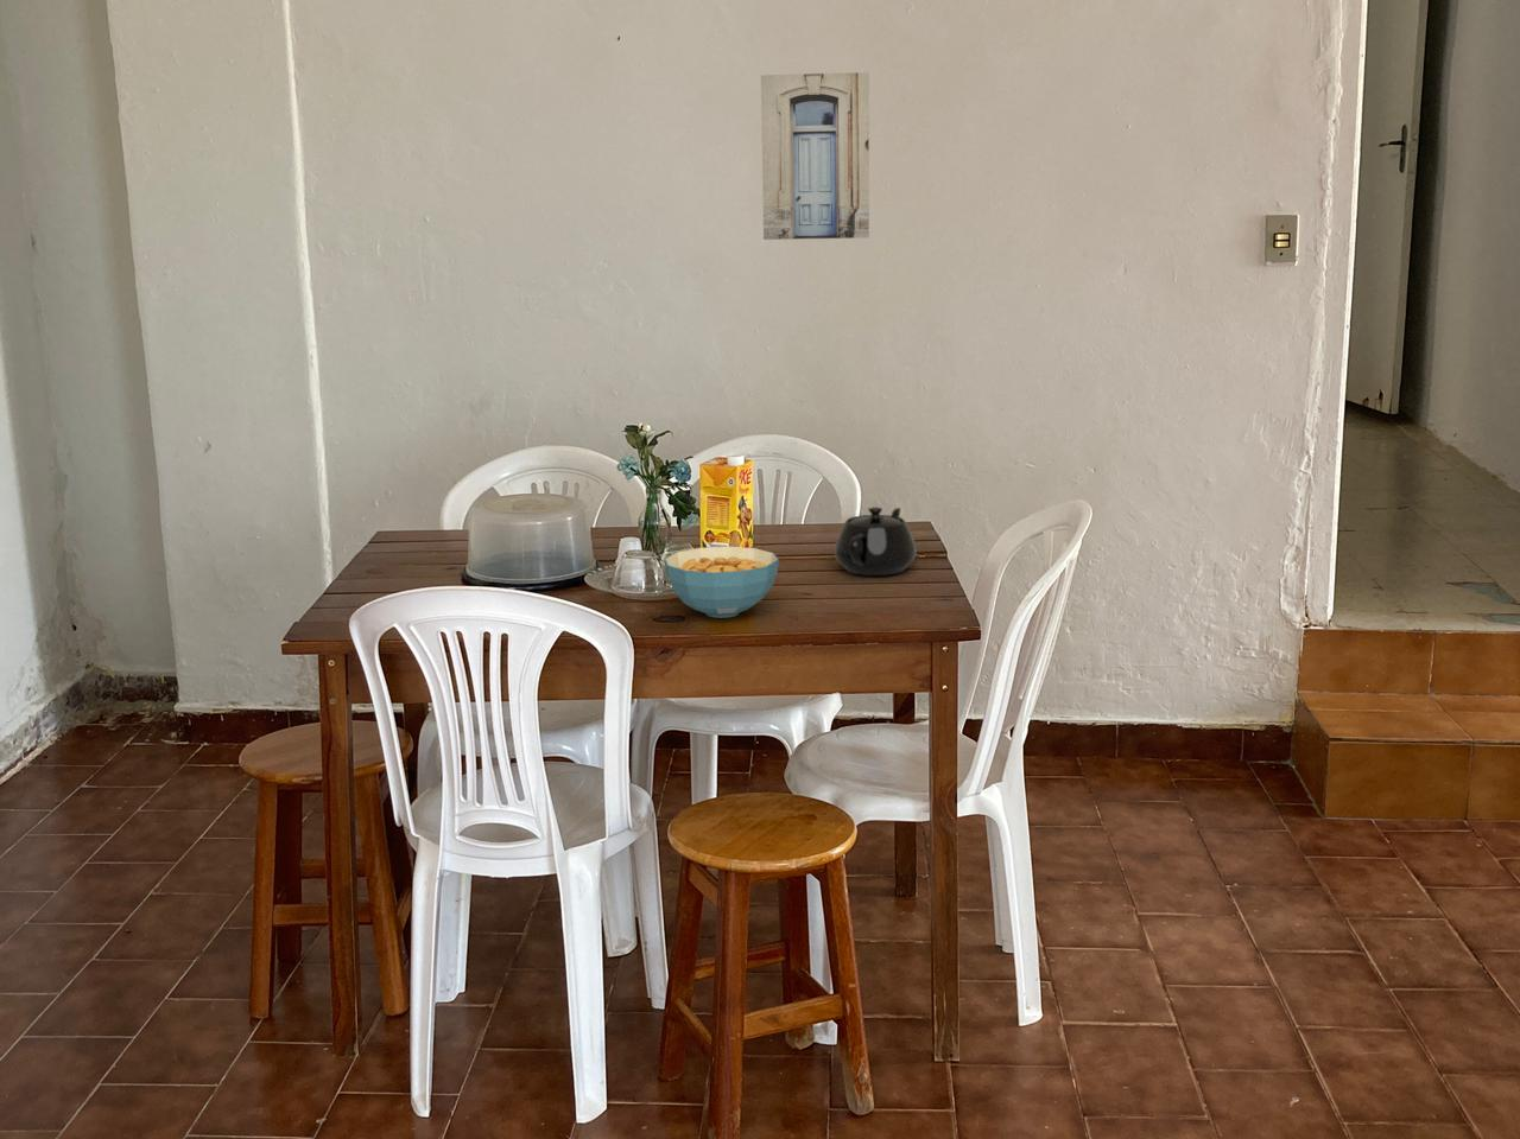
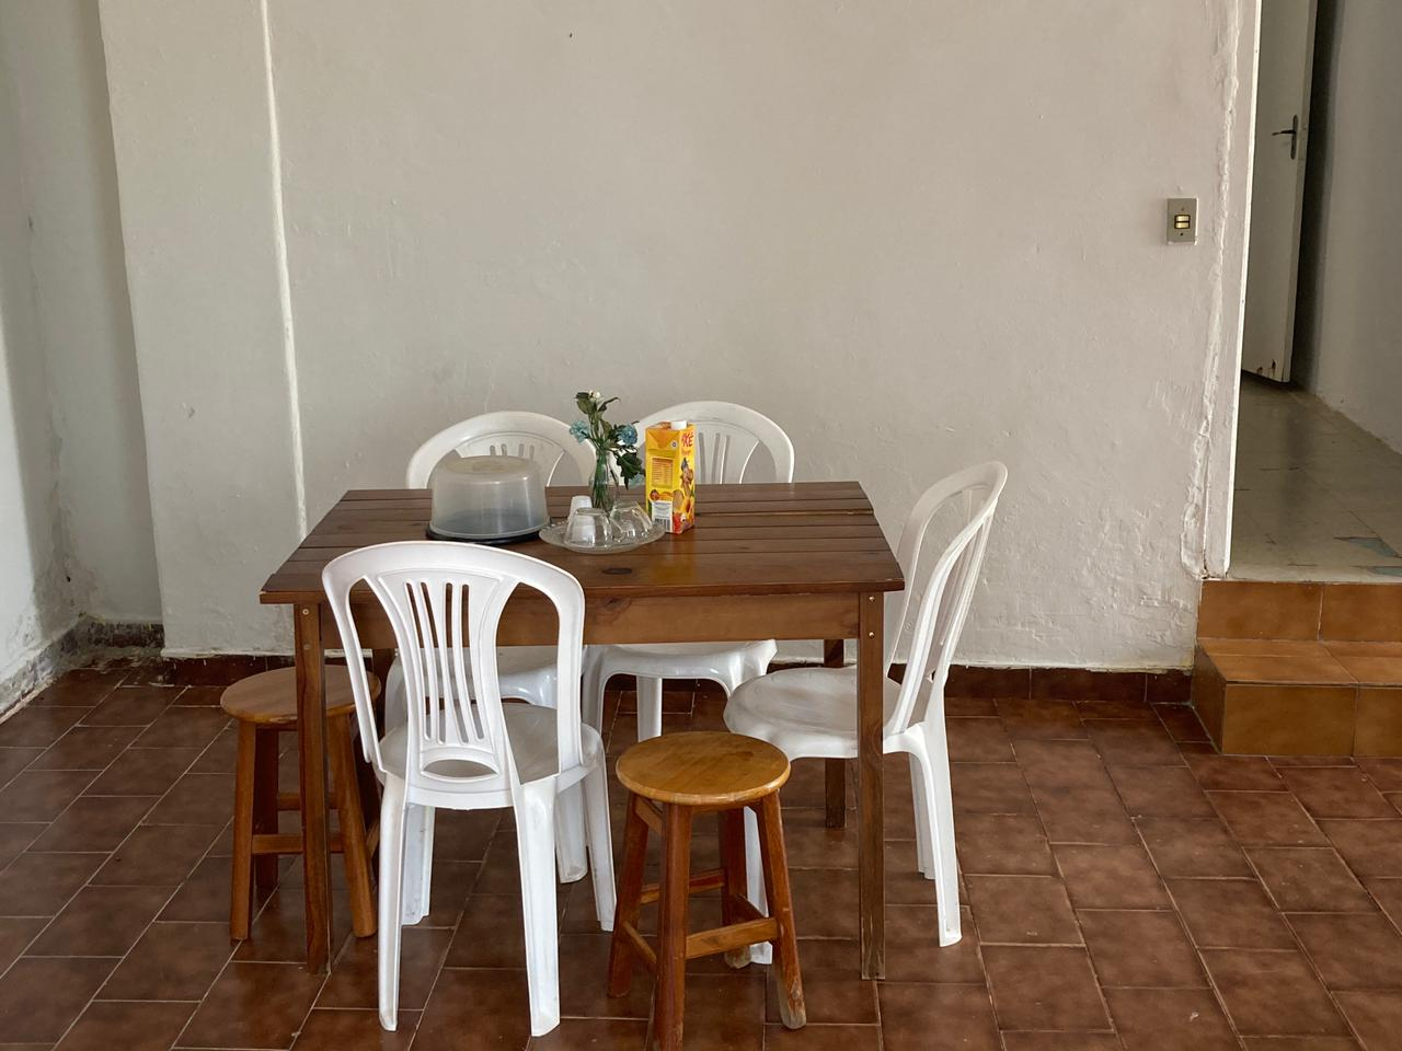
- teapot (876, 537)
- wall art (815, 157)
- cereal bowl (721, 586)
